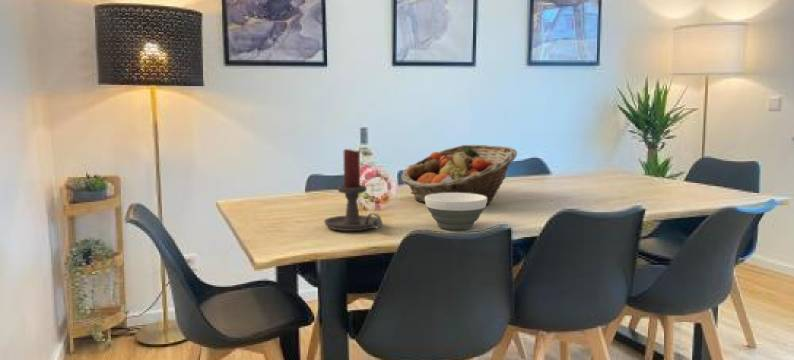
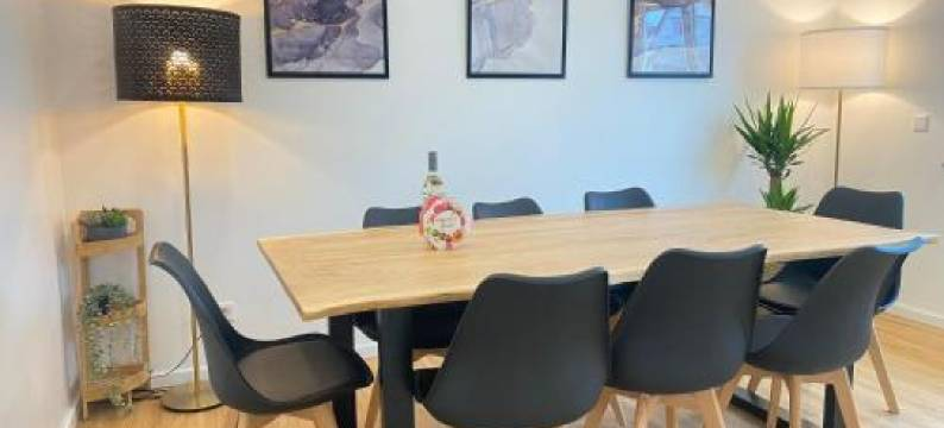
- bowl (455, 211)
- candle holder (357, 188)
- fruit basket (457, 173)
